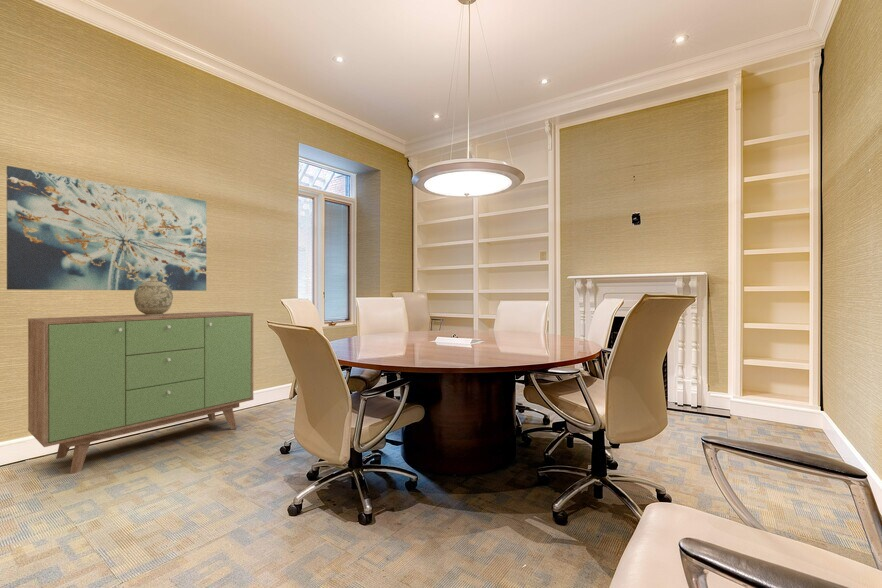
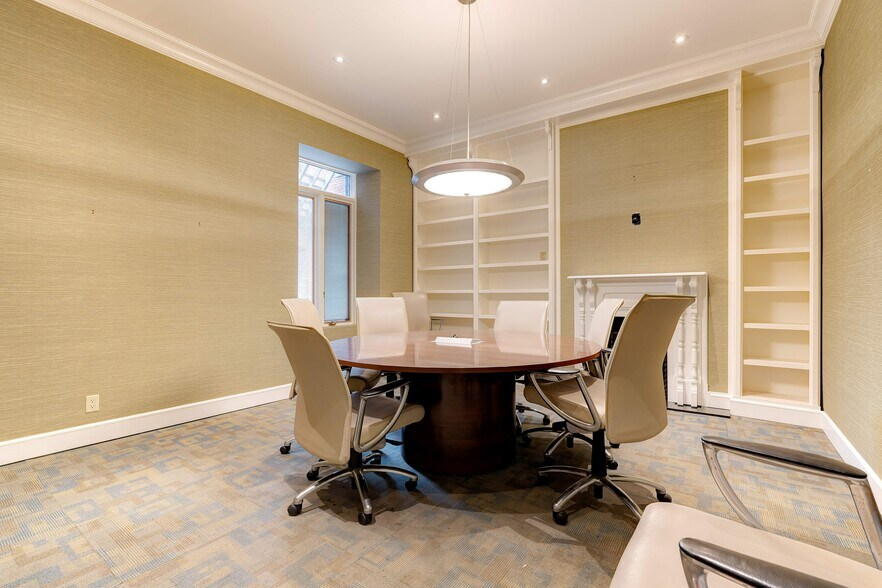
- wall art (122, 238)
- decorative vase (153, 295)
- sideboard (155, 378)
